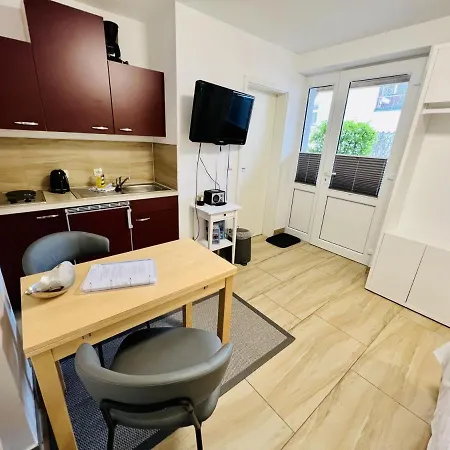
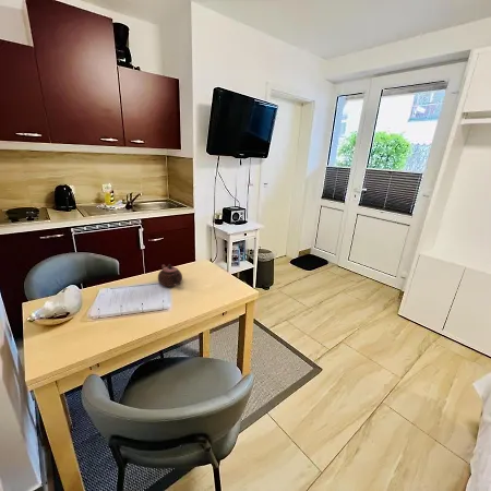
+ teapot (170, 274)
